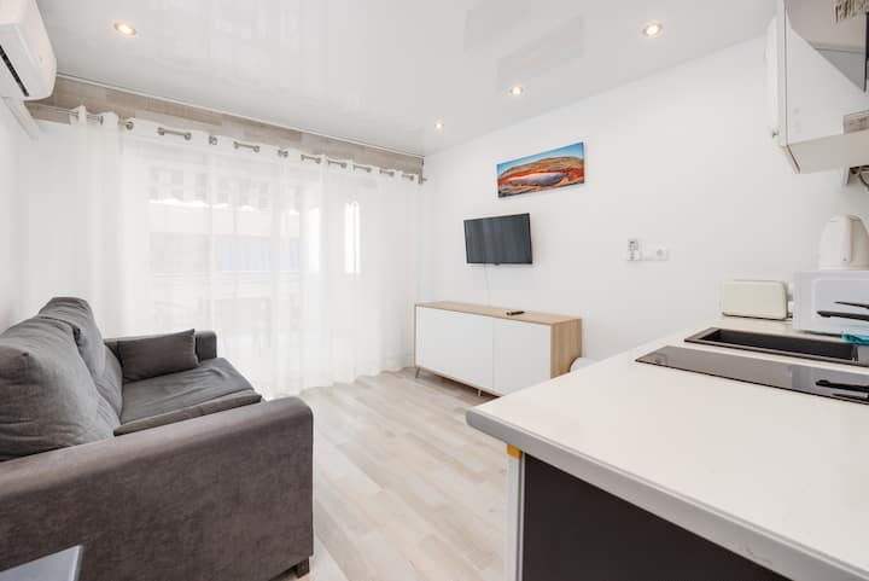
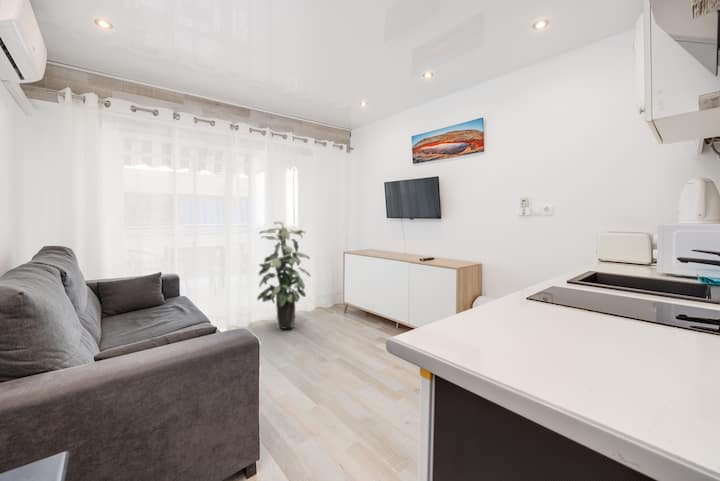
+ indoor plant (282, 274)
